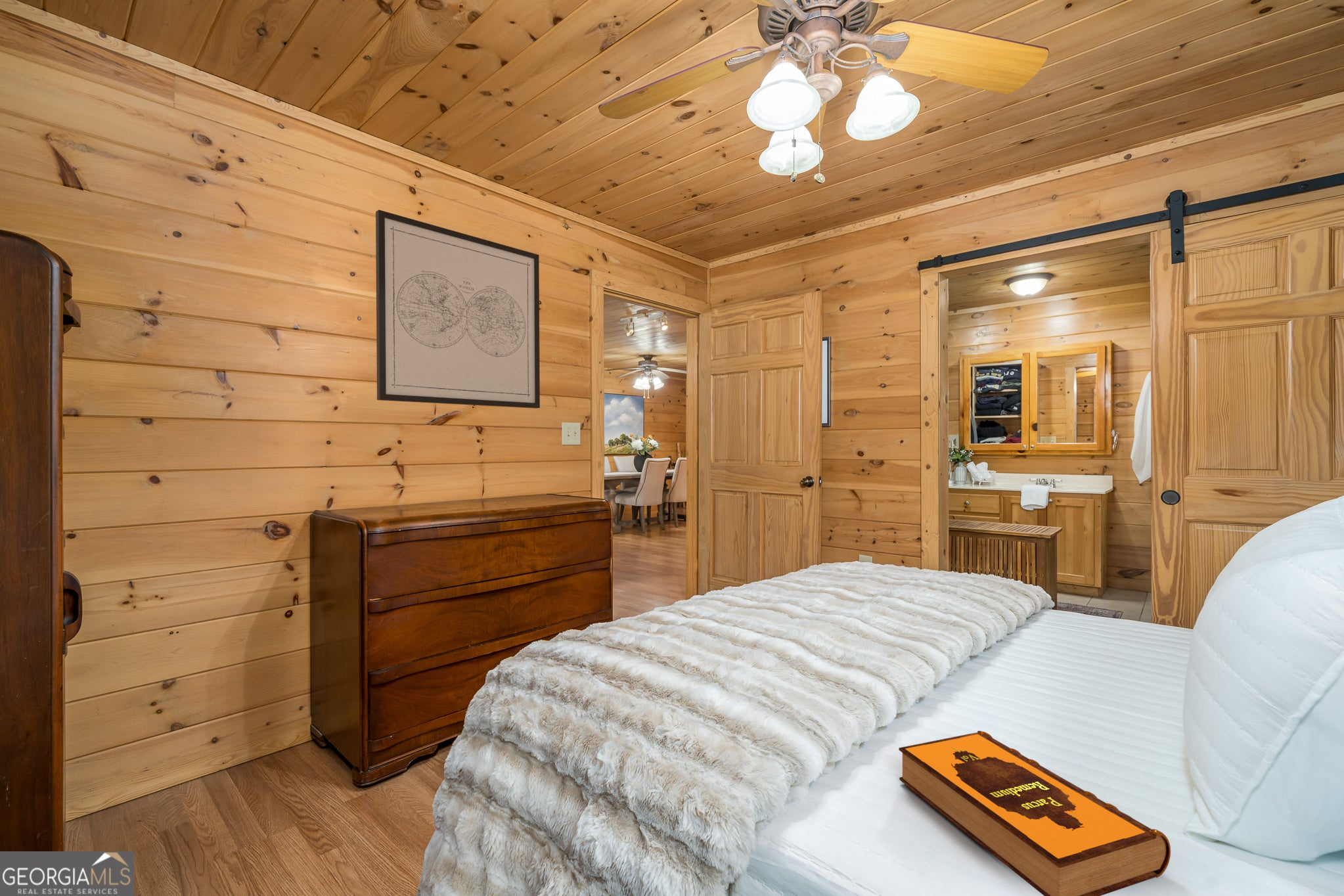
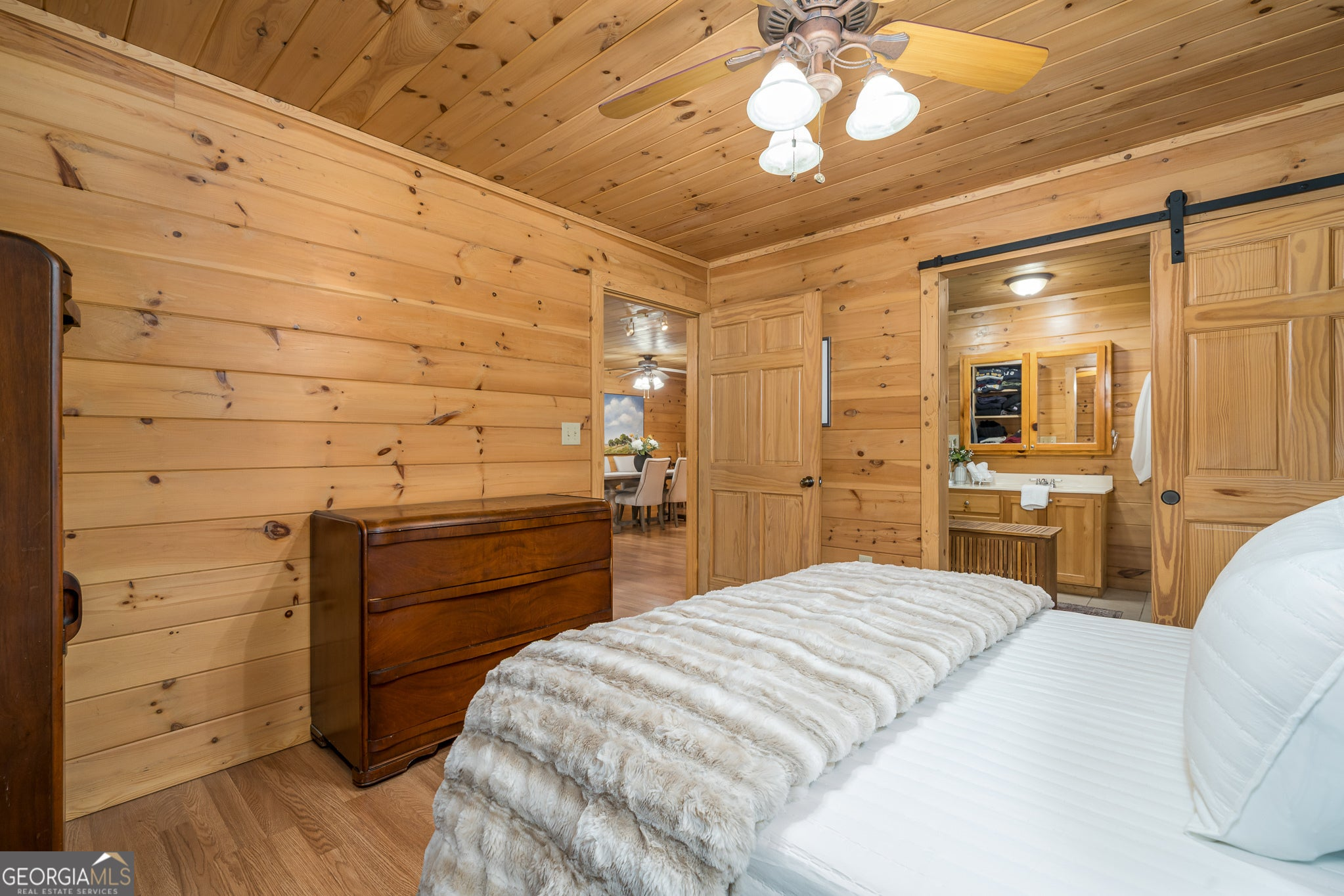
- hardback book (1019, 802)
- wall art (466, 320)
